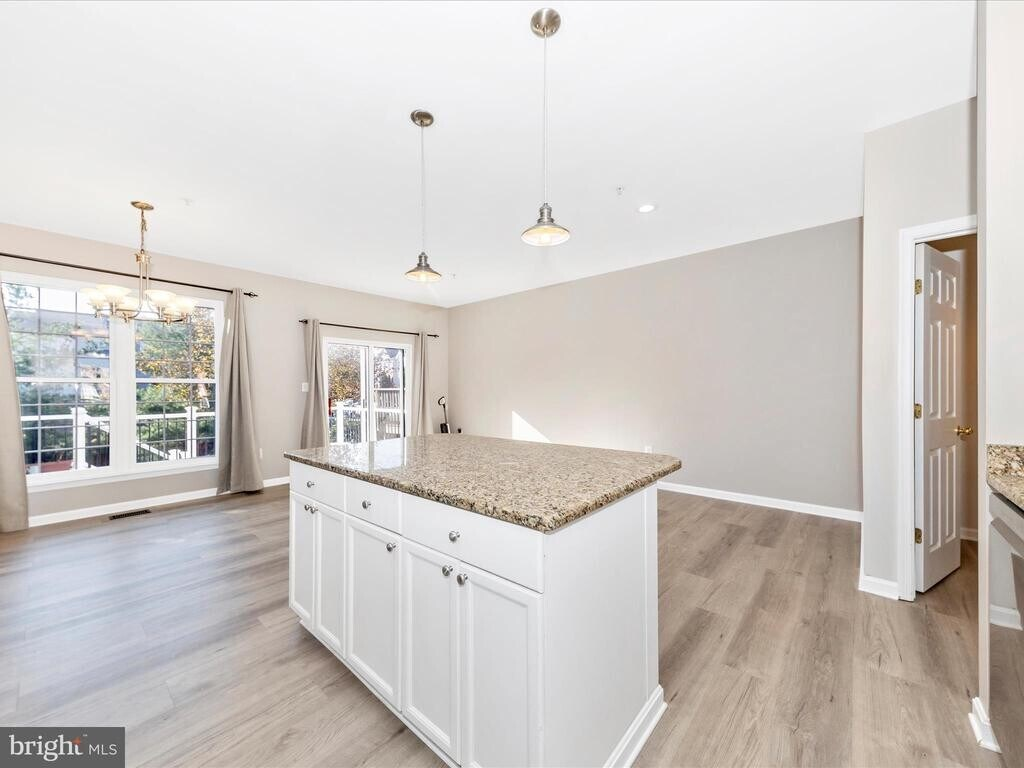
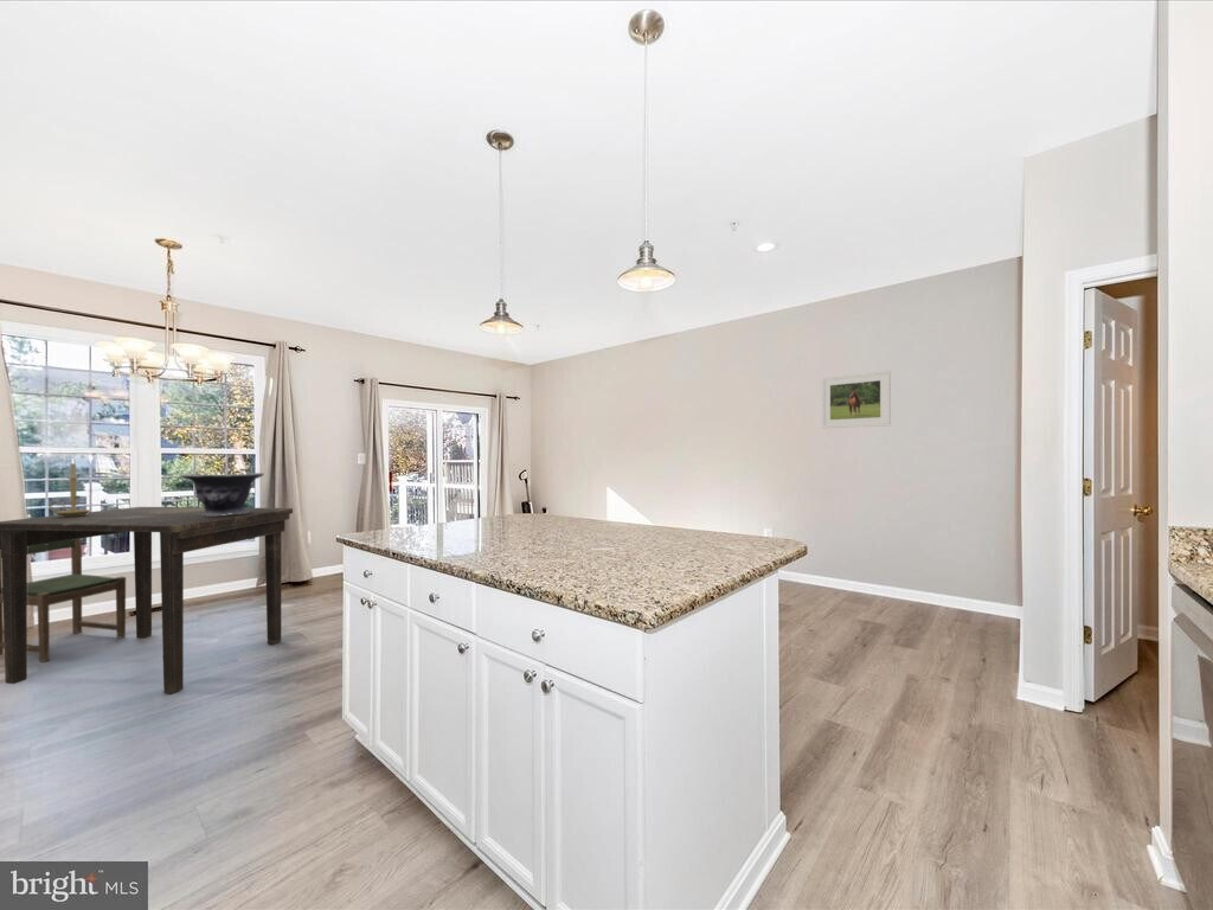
+ candle holder (71, 486)
+ dining table (150, 587)
+ dining chair (57, 581)
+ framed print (854, 400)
+ decorative bowl (223, 493)
